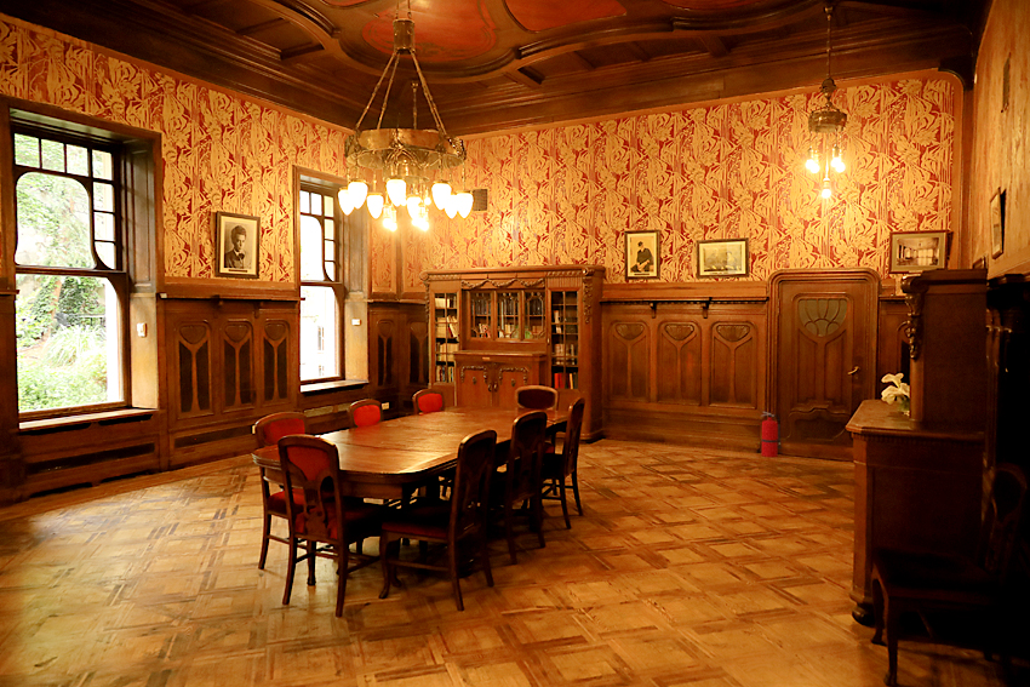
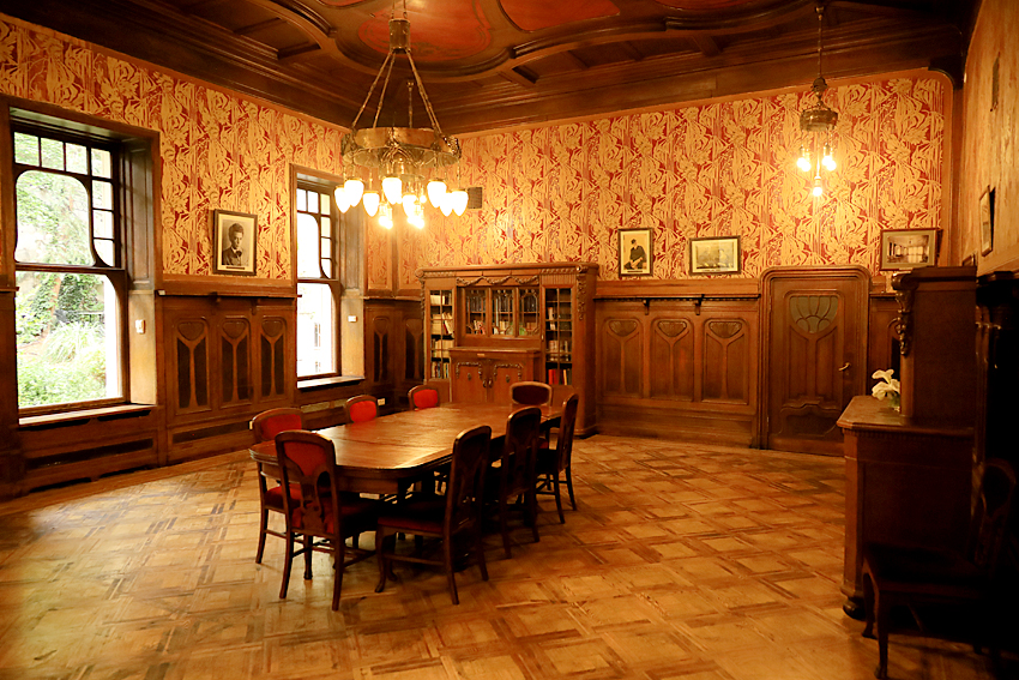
- fire extinguisher (771, 434)
